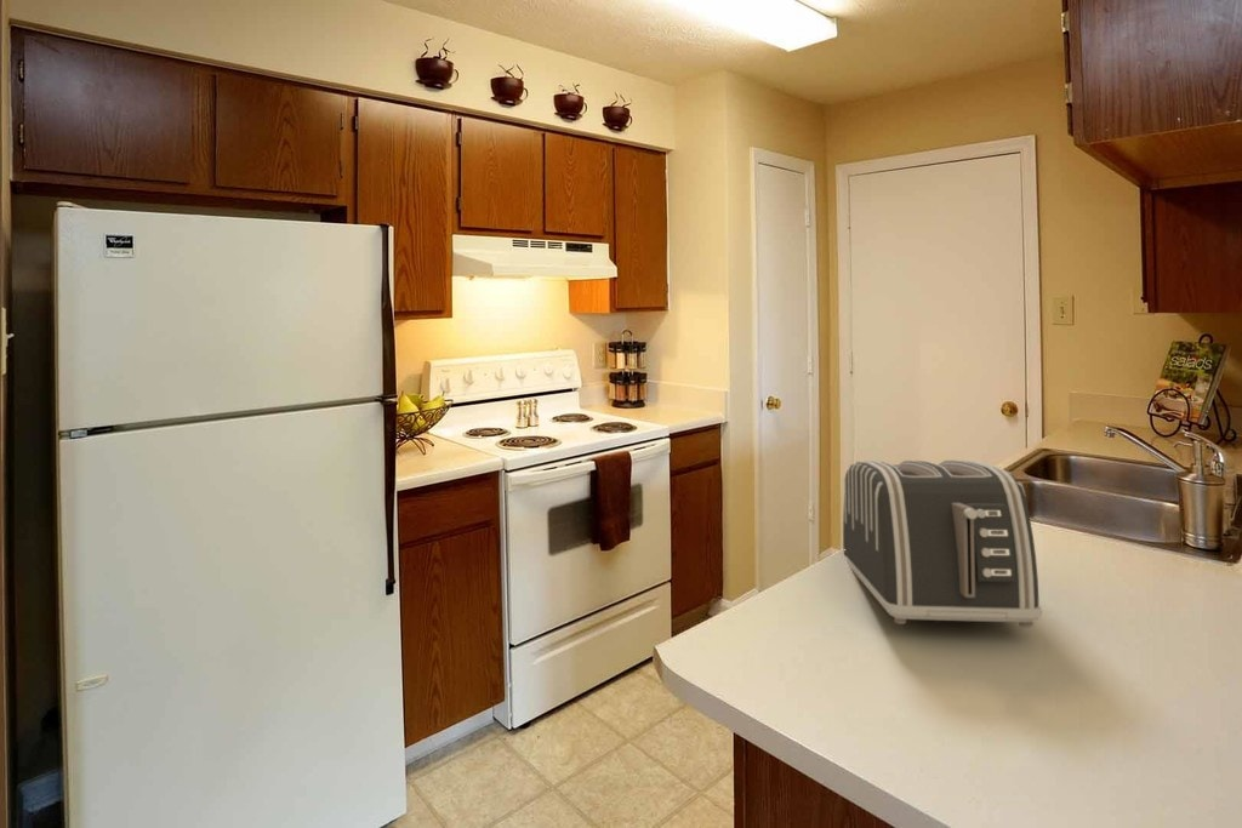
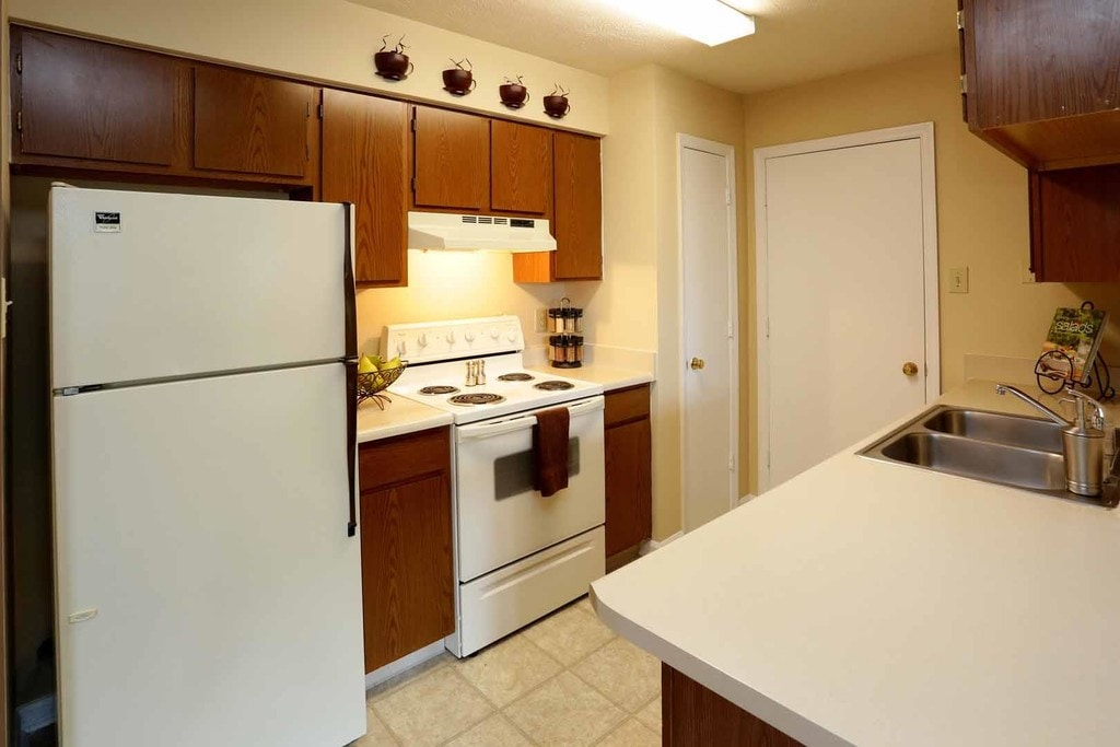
- toaster (925, 527)
